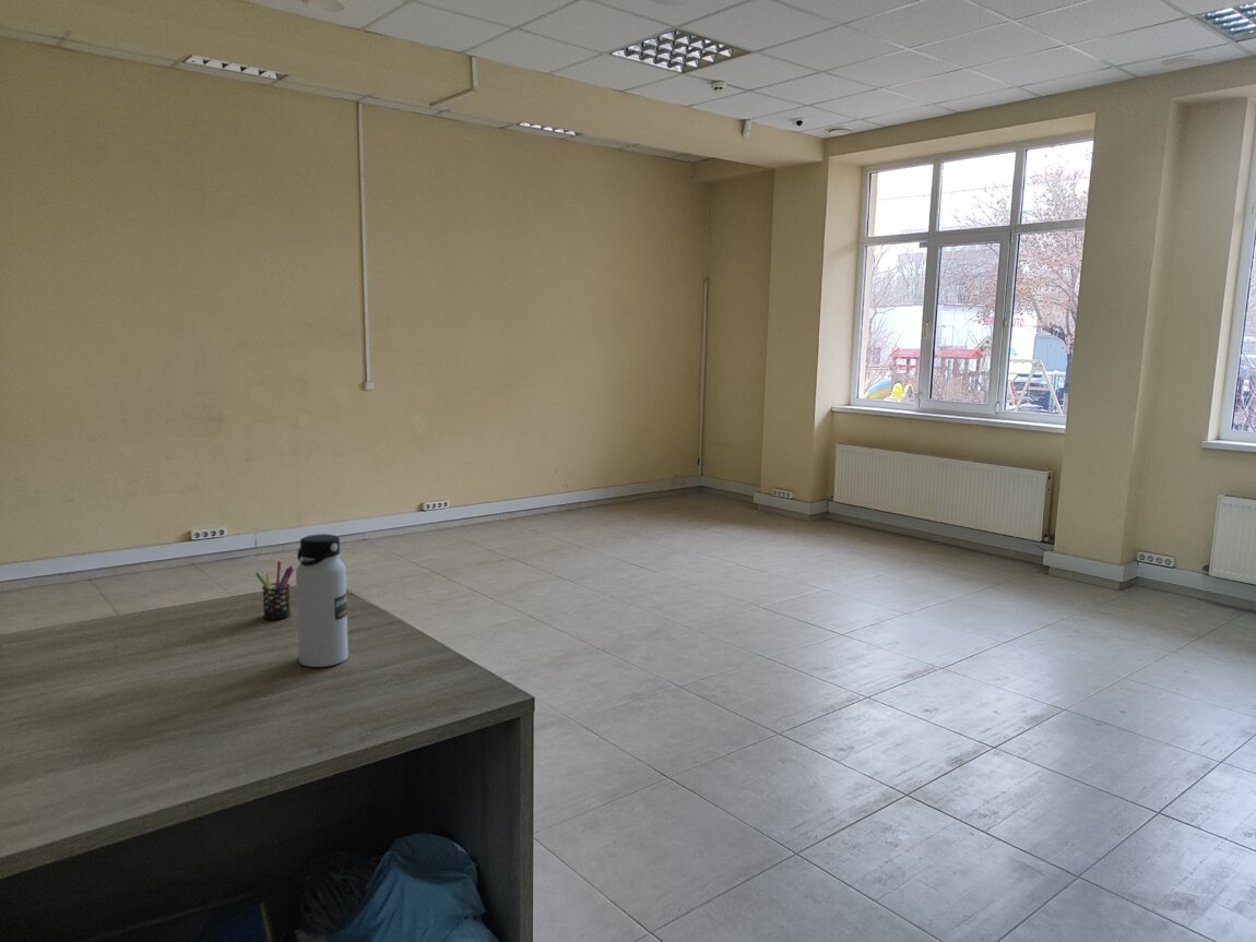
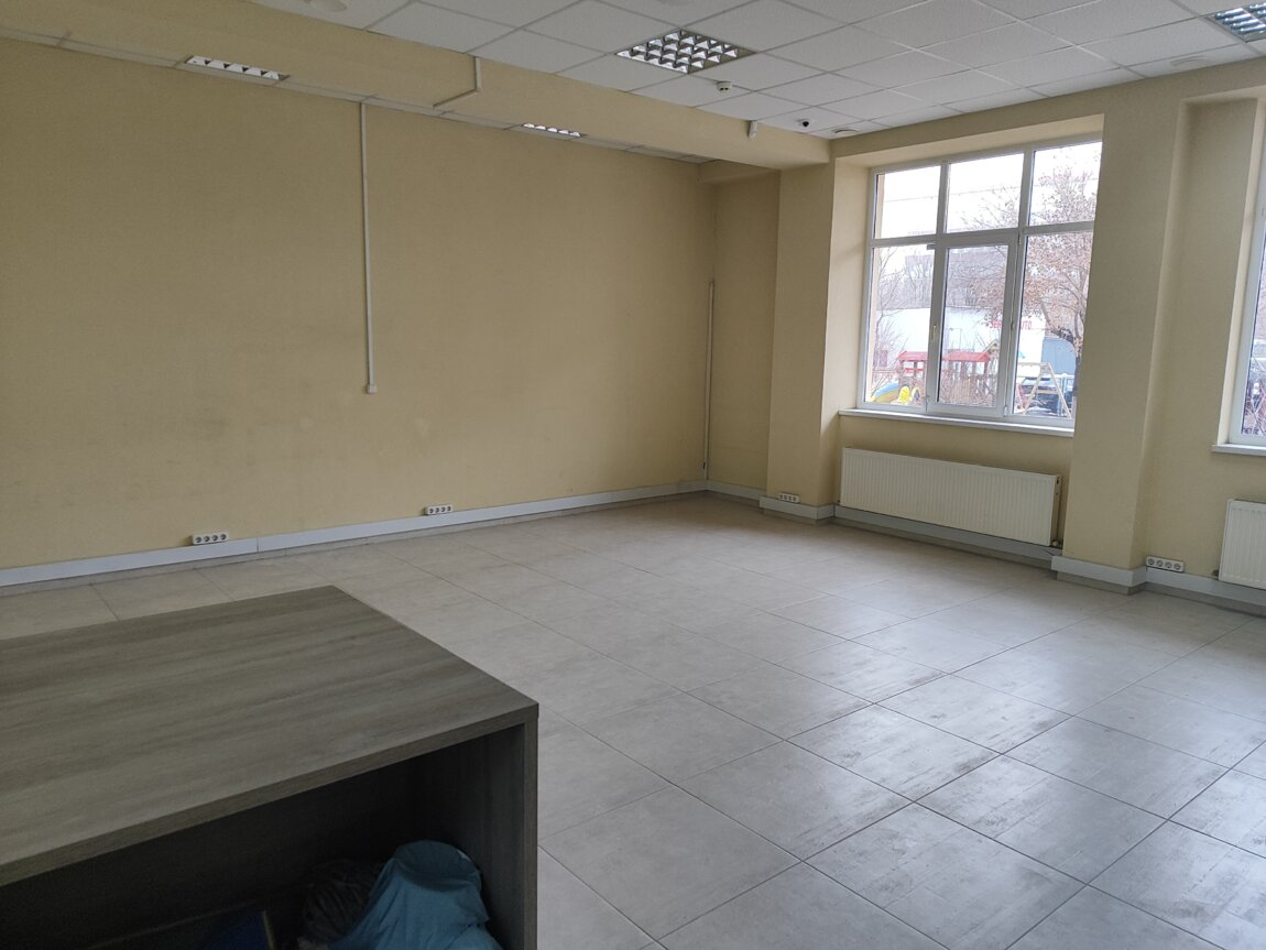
- water bottle (321, 598)
- pen holder (273, 589)
